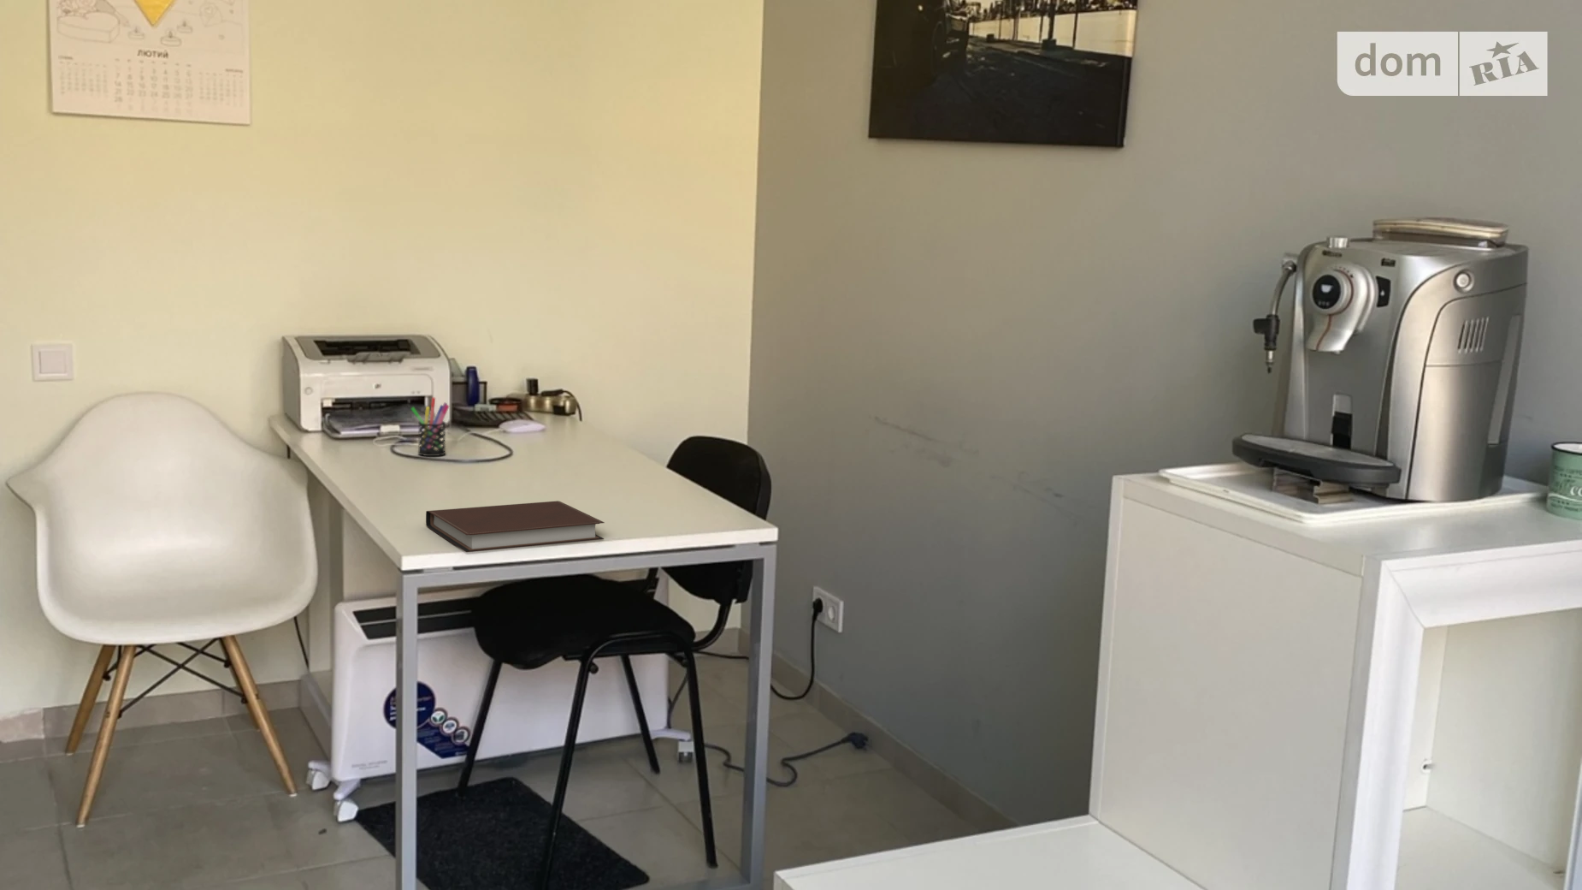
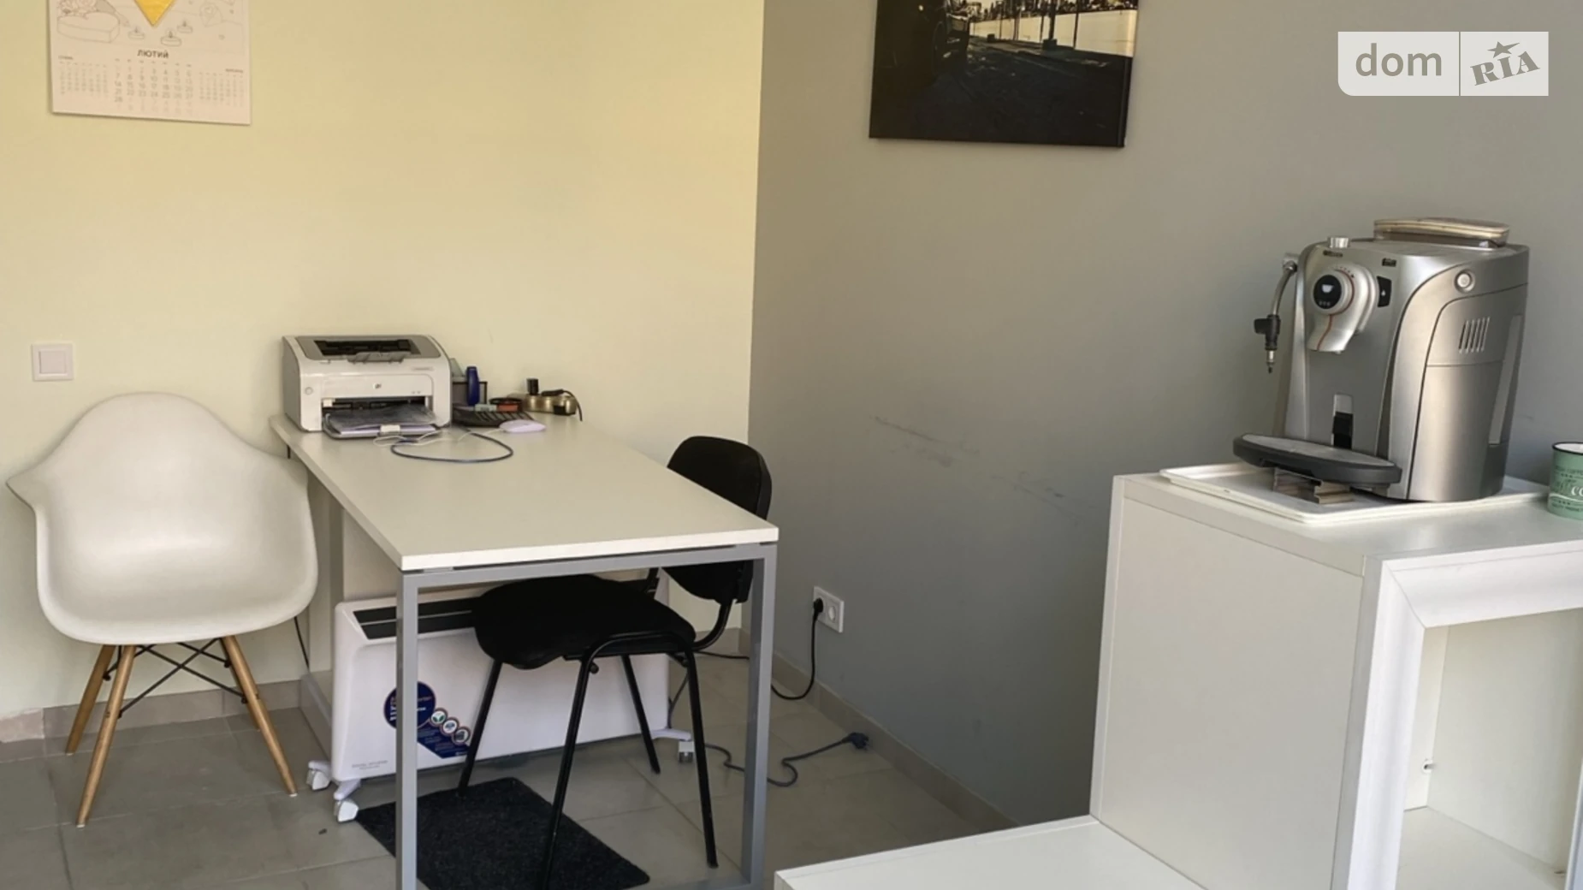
- pen holder (428, 425)
- notebook (514, 524)
